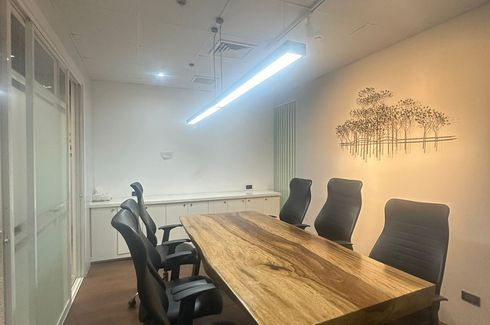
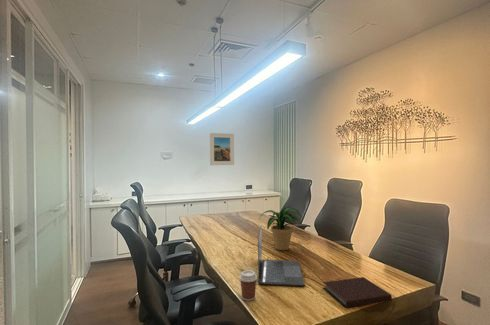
+ potted plant (282, 228)
+ laptop (280, 260)
+ notebook (355, 291)
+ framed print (222, 149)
+ coffee cup (248, 285)
